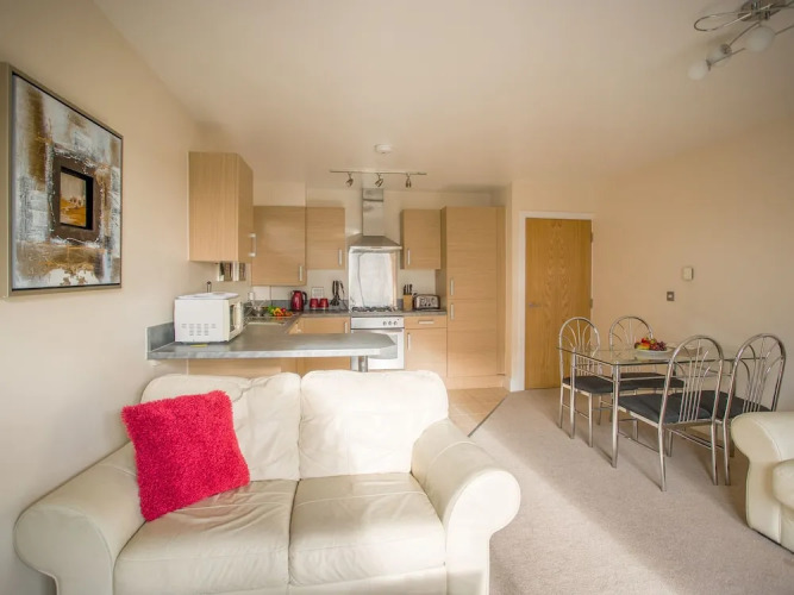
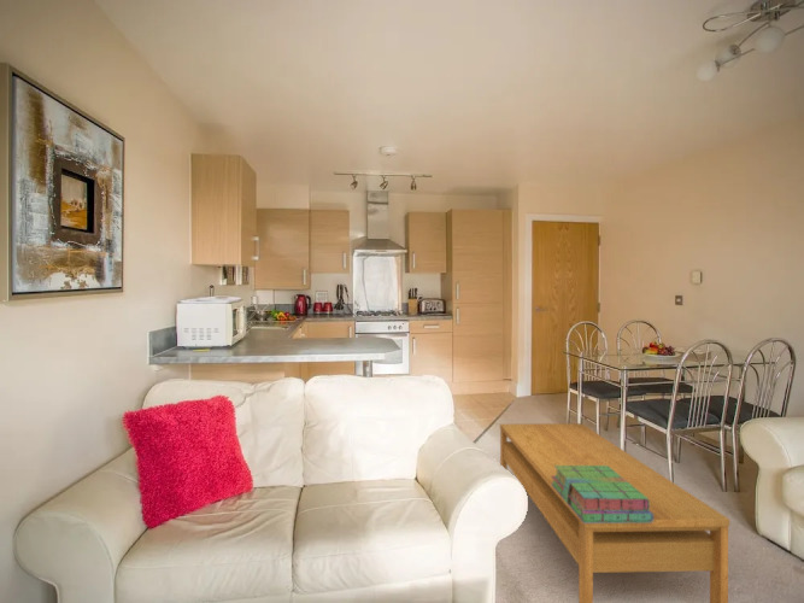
+ stack of books (597, 490)
+ coffee table (571, 509)
